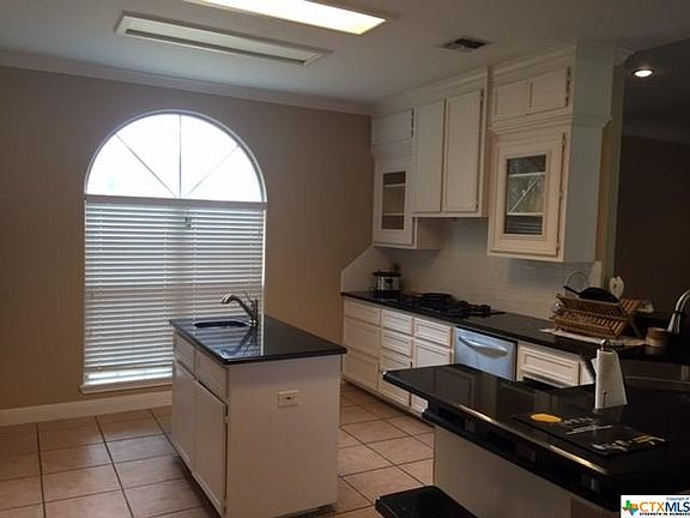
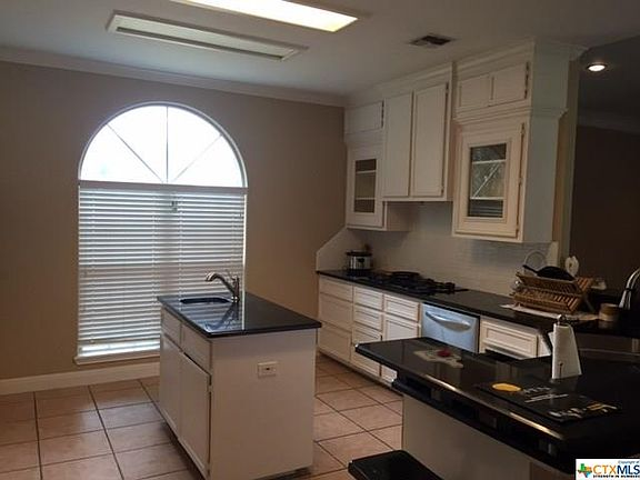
+ cutting board (443, 356)
